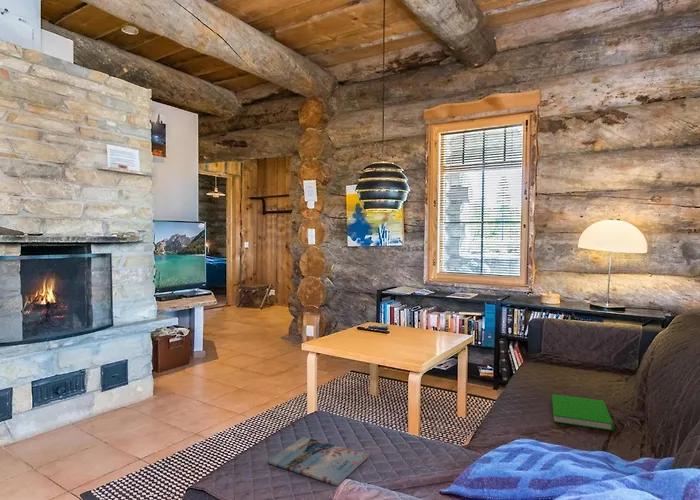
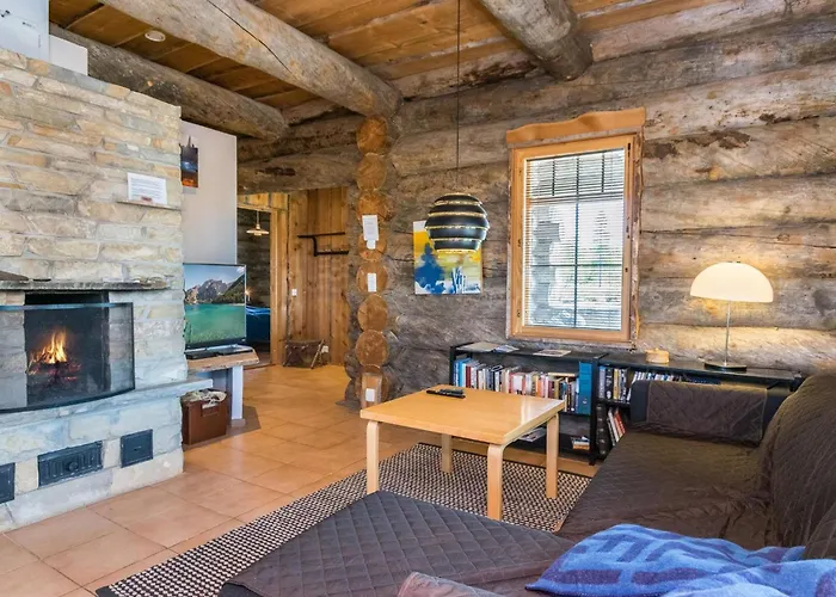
- book (580, 410)
- magazine (318, 458)
